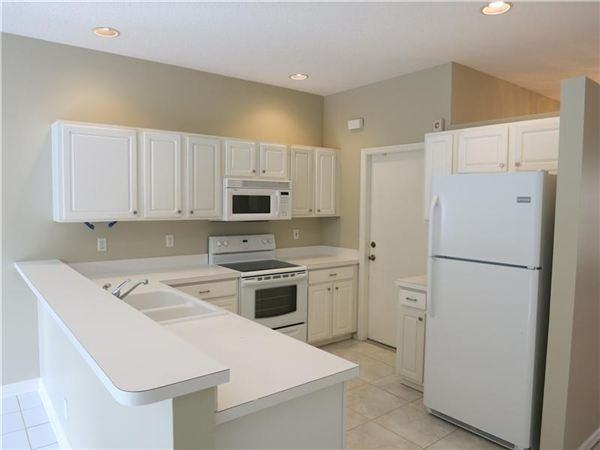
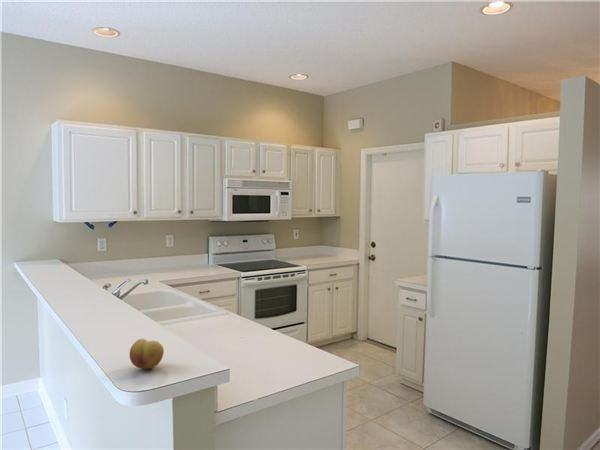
+ fruit (146, 353)
